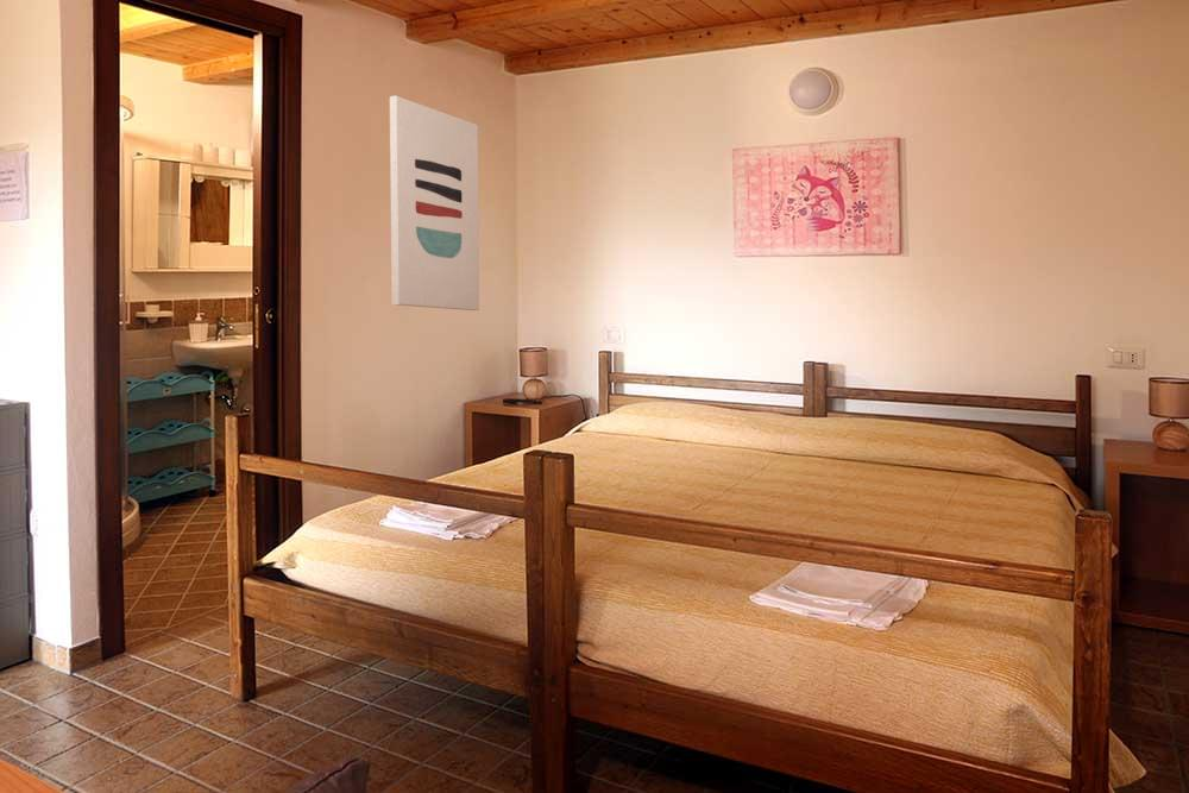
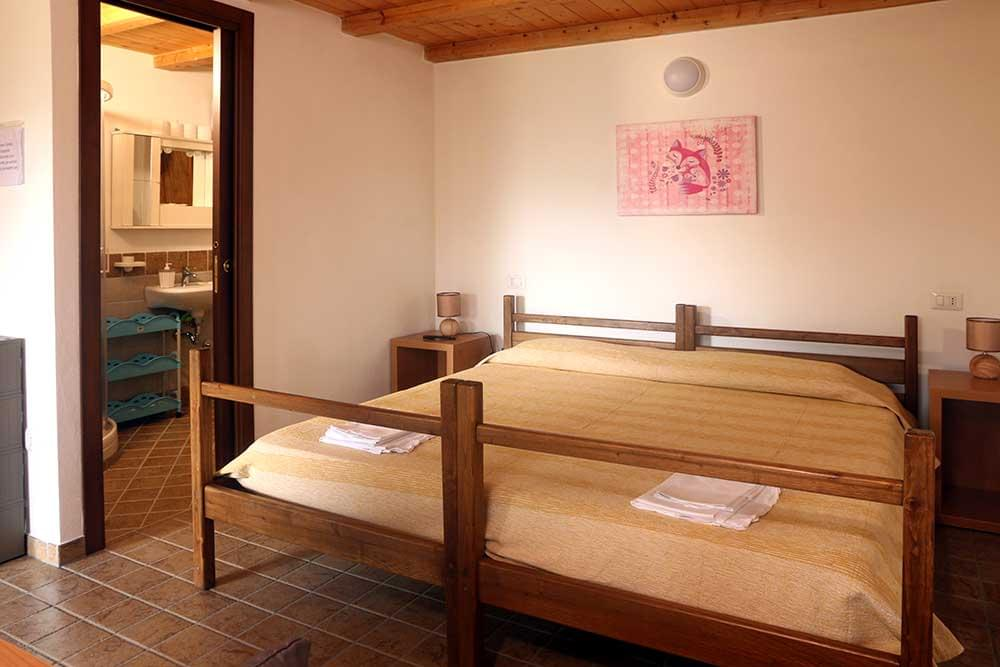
- wall art (436, 209)
